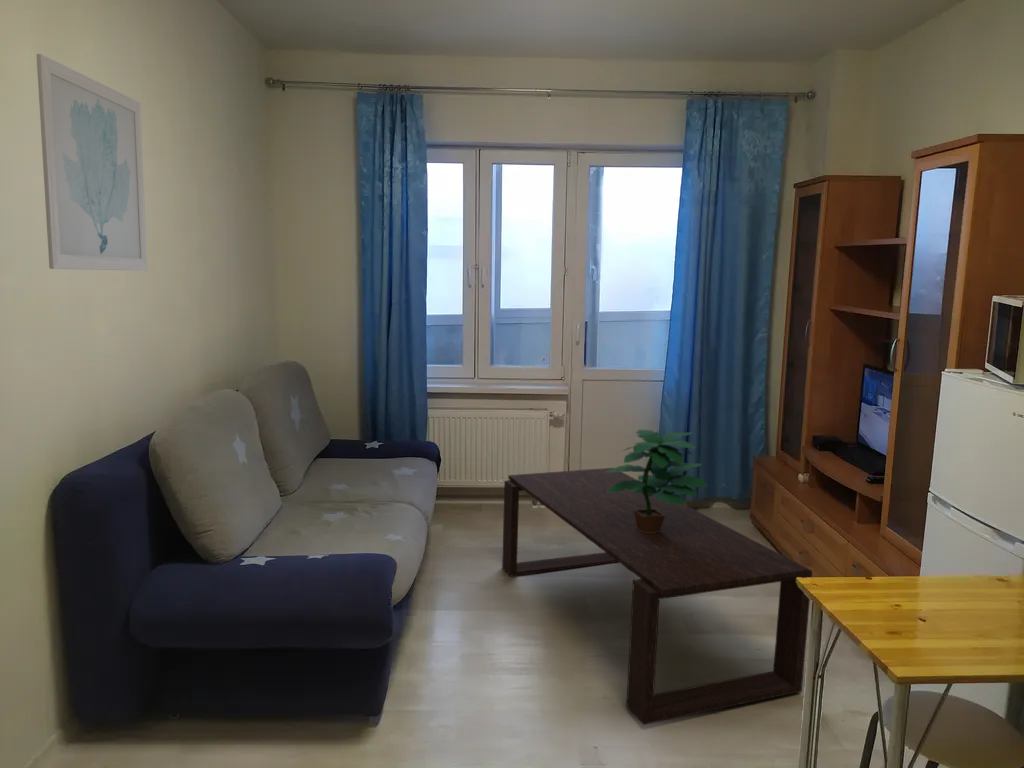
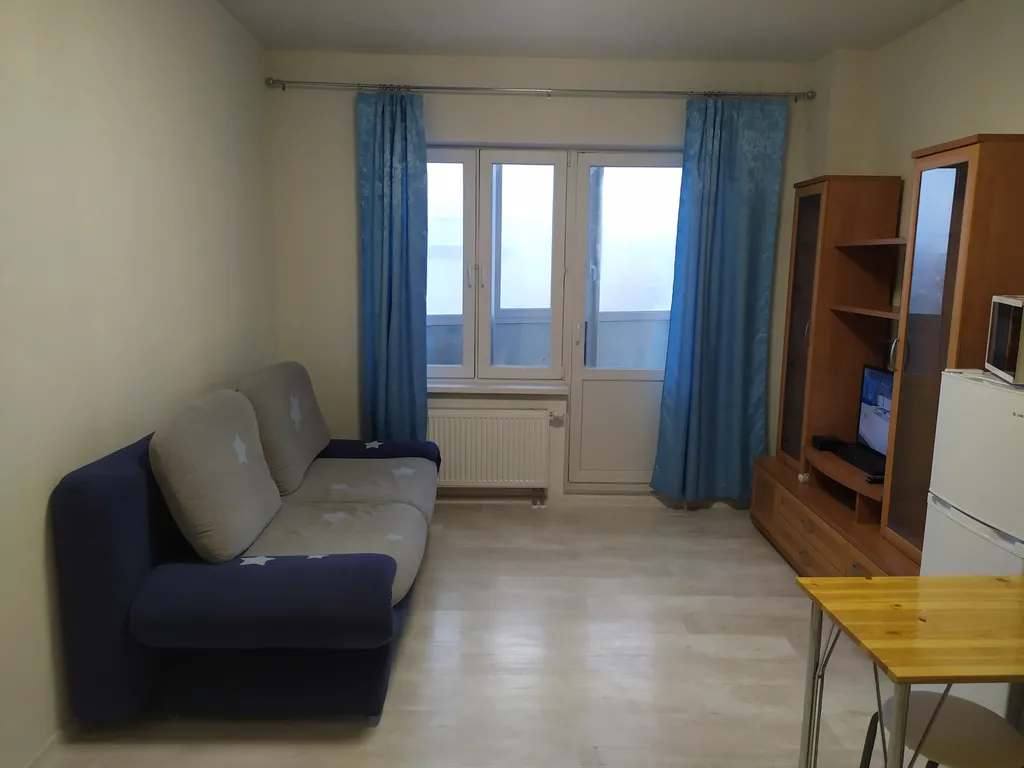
- potted plant (657, 482)
- coffee table (630, 567)
- wall art (99, 177)
